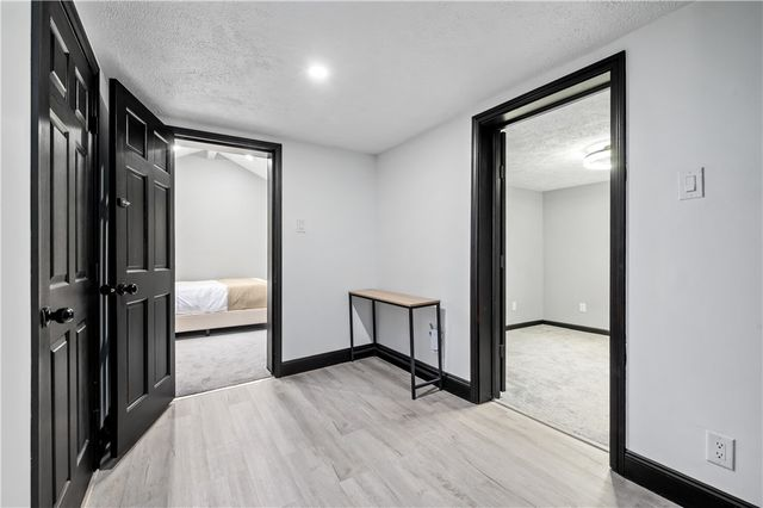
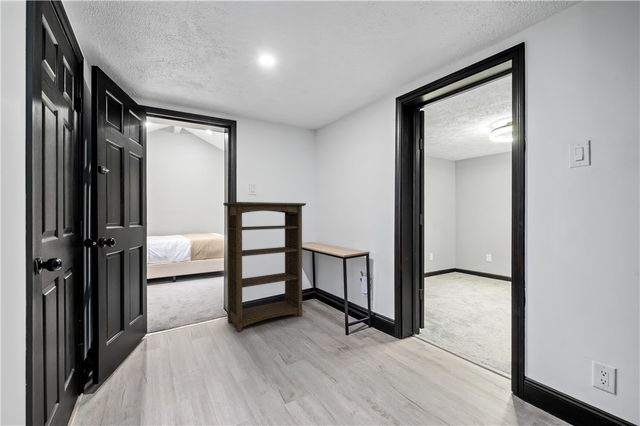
+ bookshelf (265, 253)
